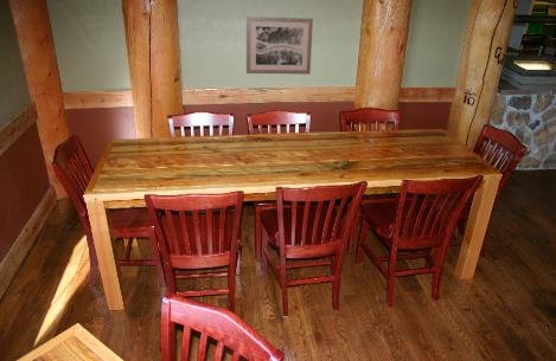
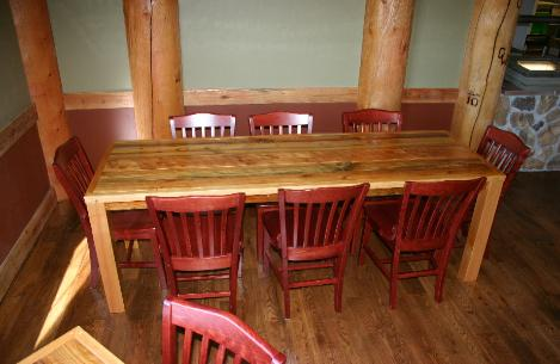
- wall art (279, 46)
